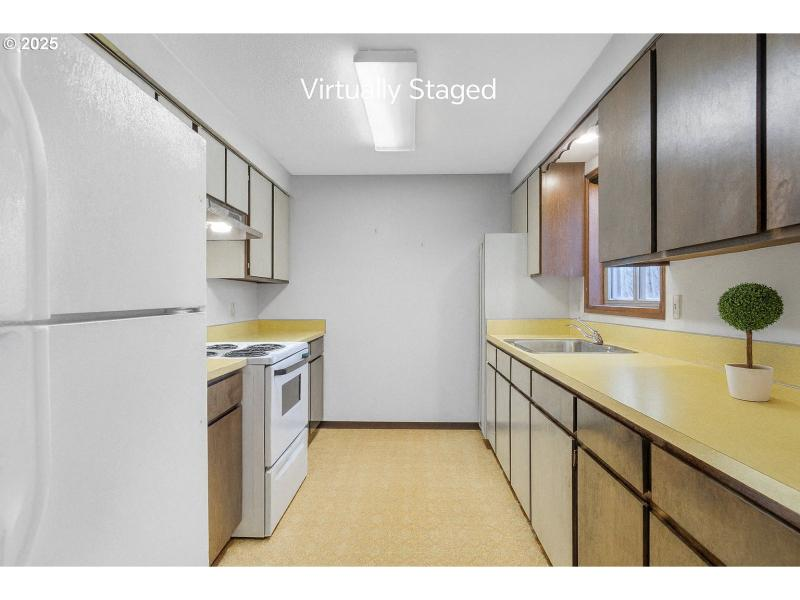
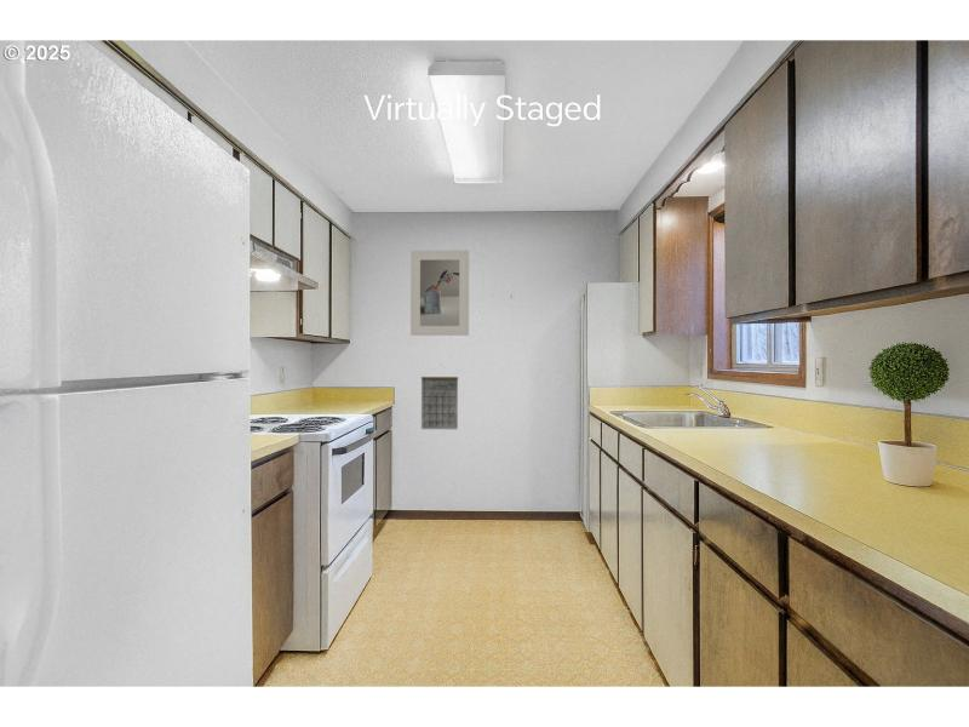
+ calendar (440, 396)
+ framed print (440, 292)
